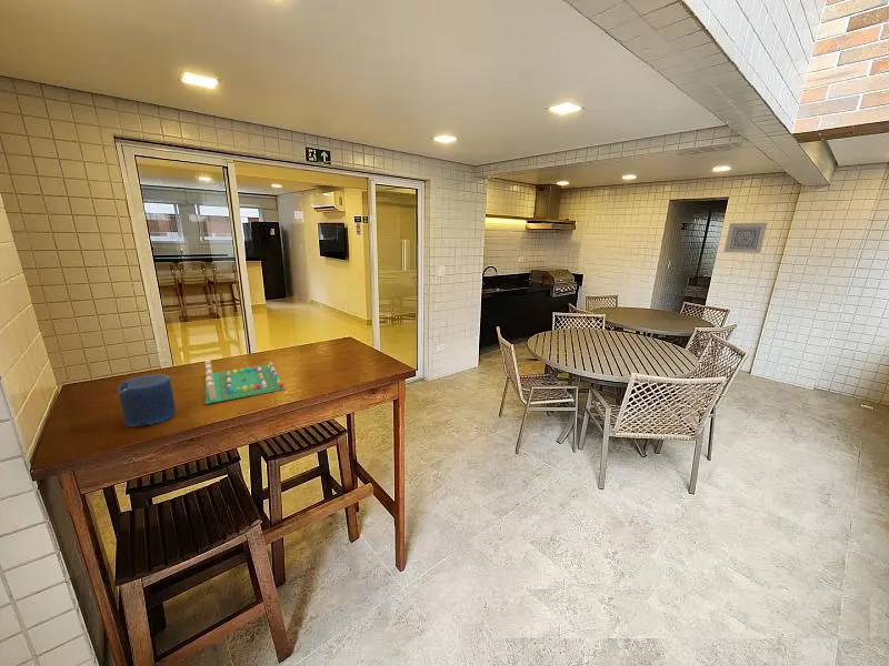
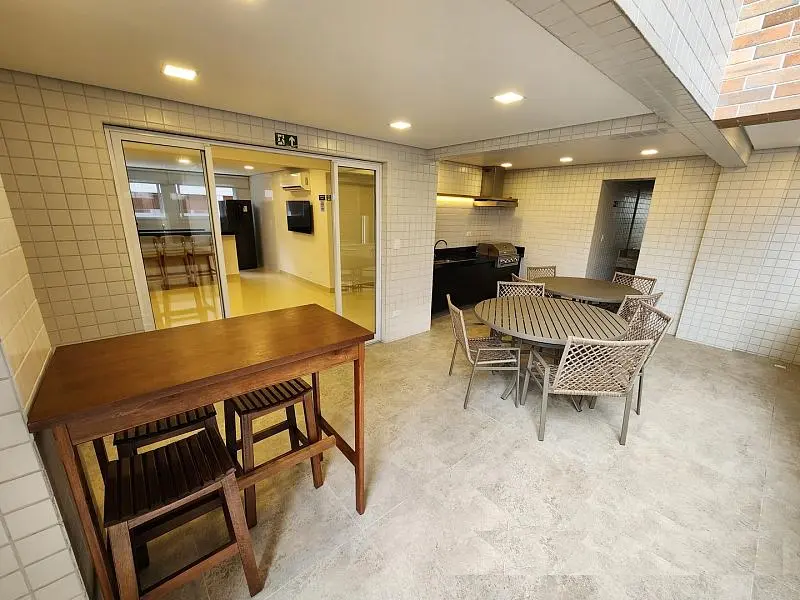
- board game (242, 374)
- wall art (745, 238)
- candle (148, 398)
